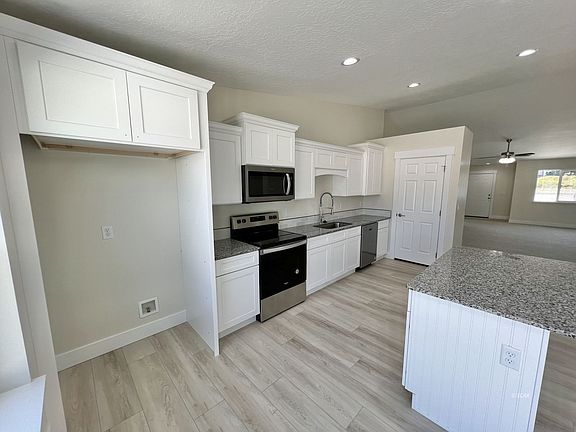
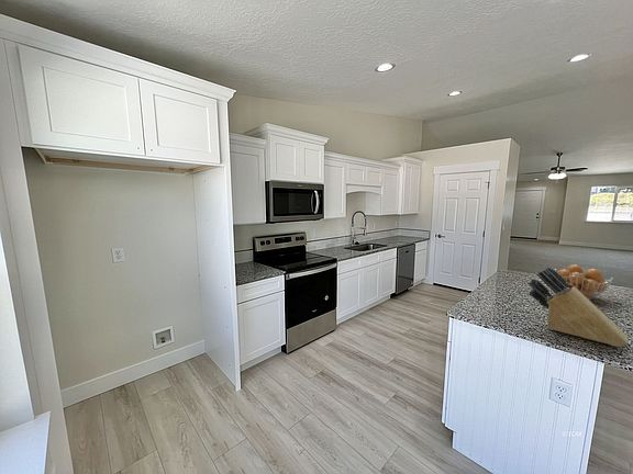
+ fruit basket (580, 281)
+ knife block (574, 301)
